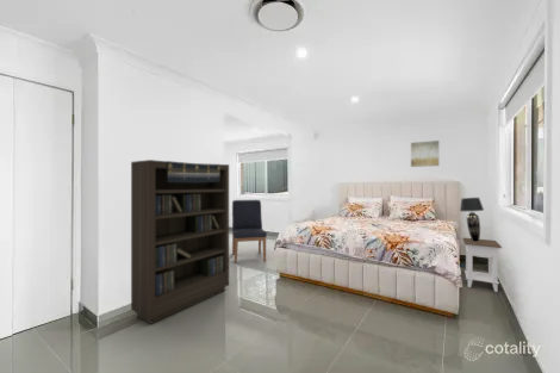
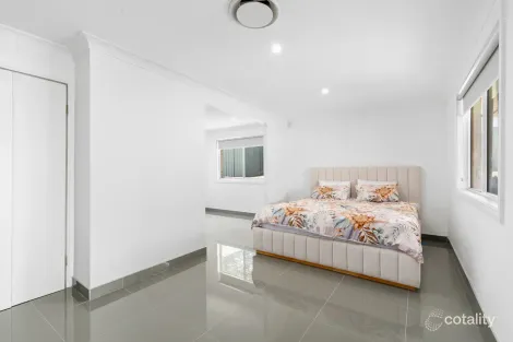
- bookcase (185, 231)
- nightstand (480, 255)
- wall art (424, 154)
- chair (248, 229)
- table lamp (475, 219)
